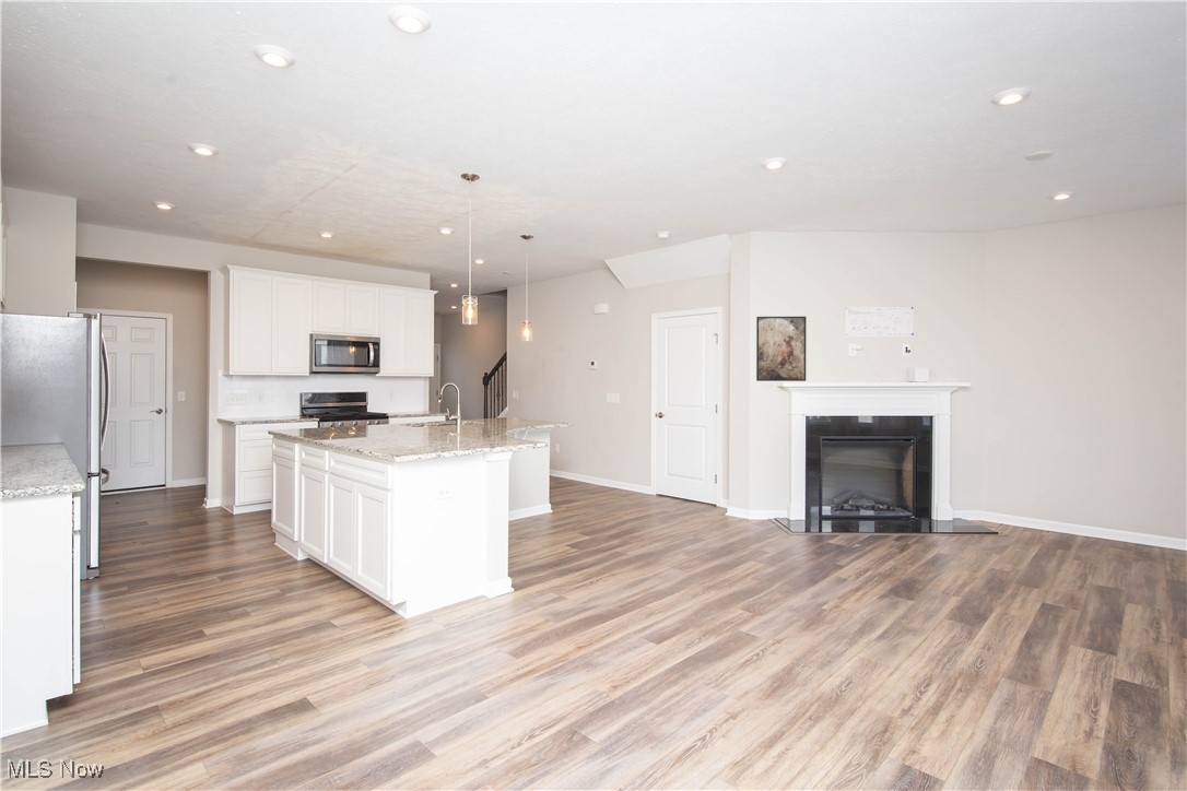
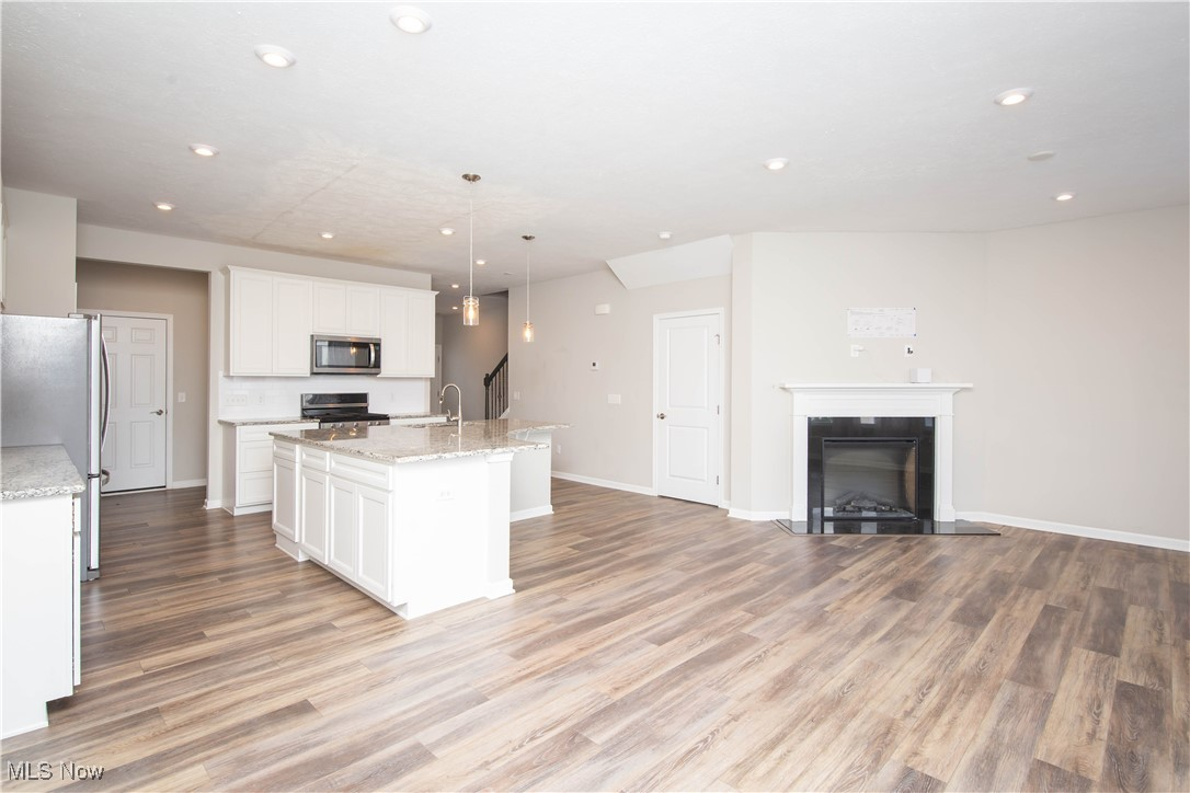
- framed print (780, 349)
